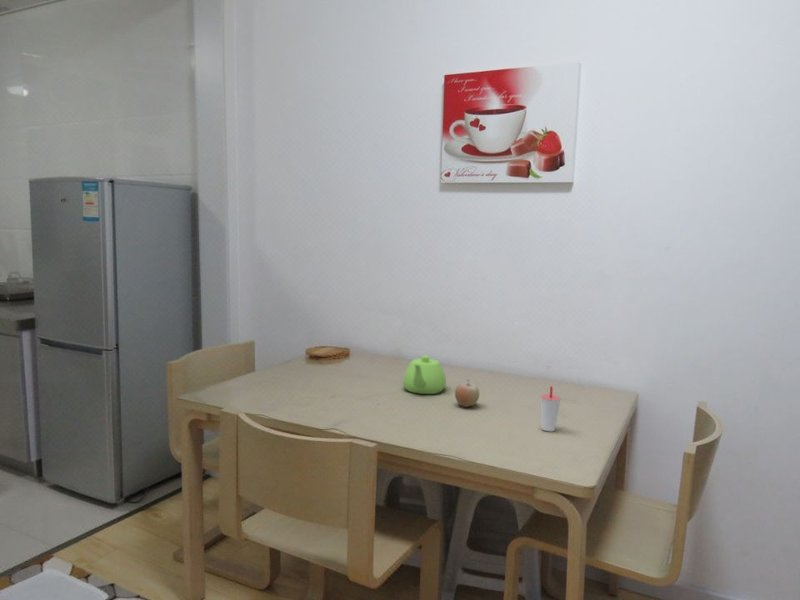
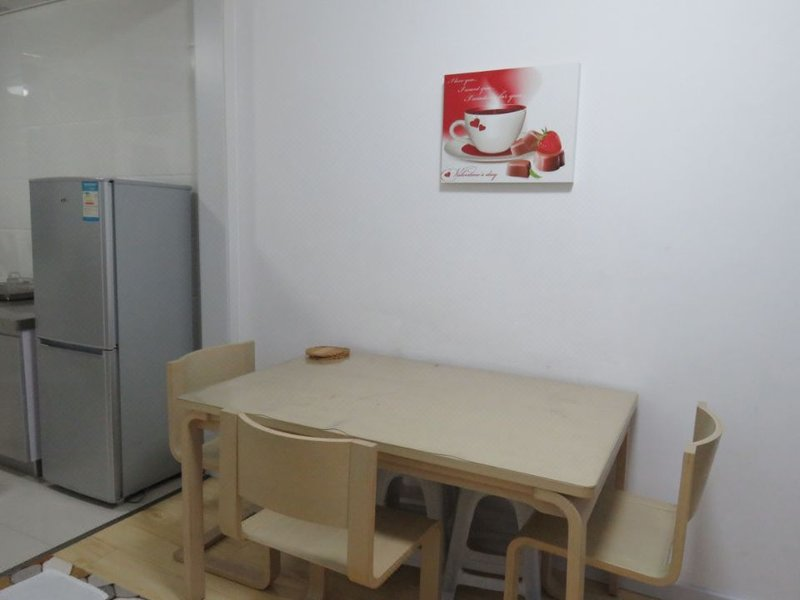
- cup (549, 407)
- fruit (467, 392)
- teapot (424, 373)
